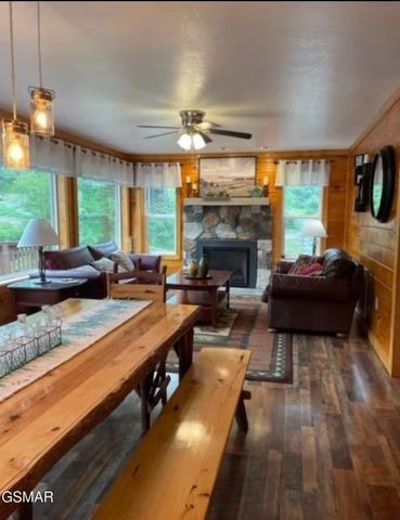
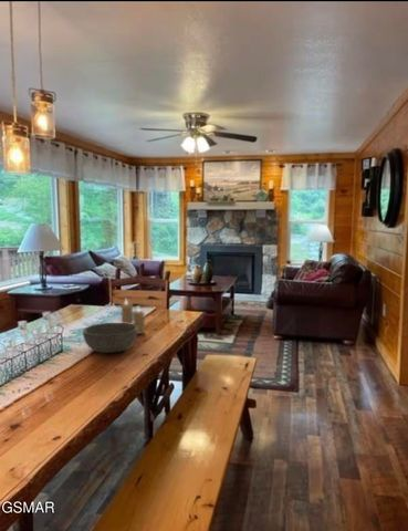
+ bowl (111, 337)
+ candle (133, 315)
